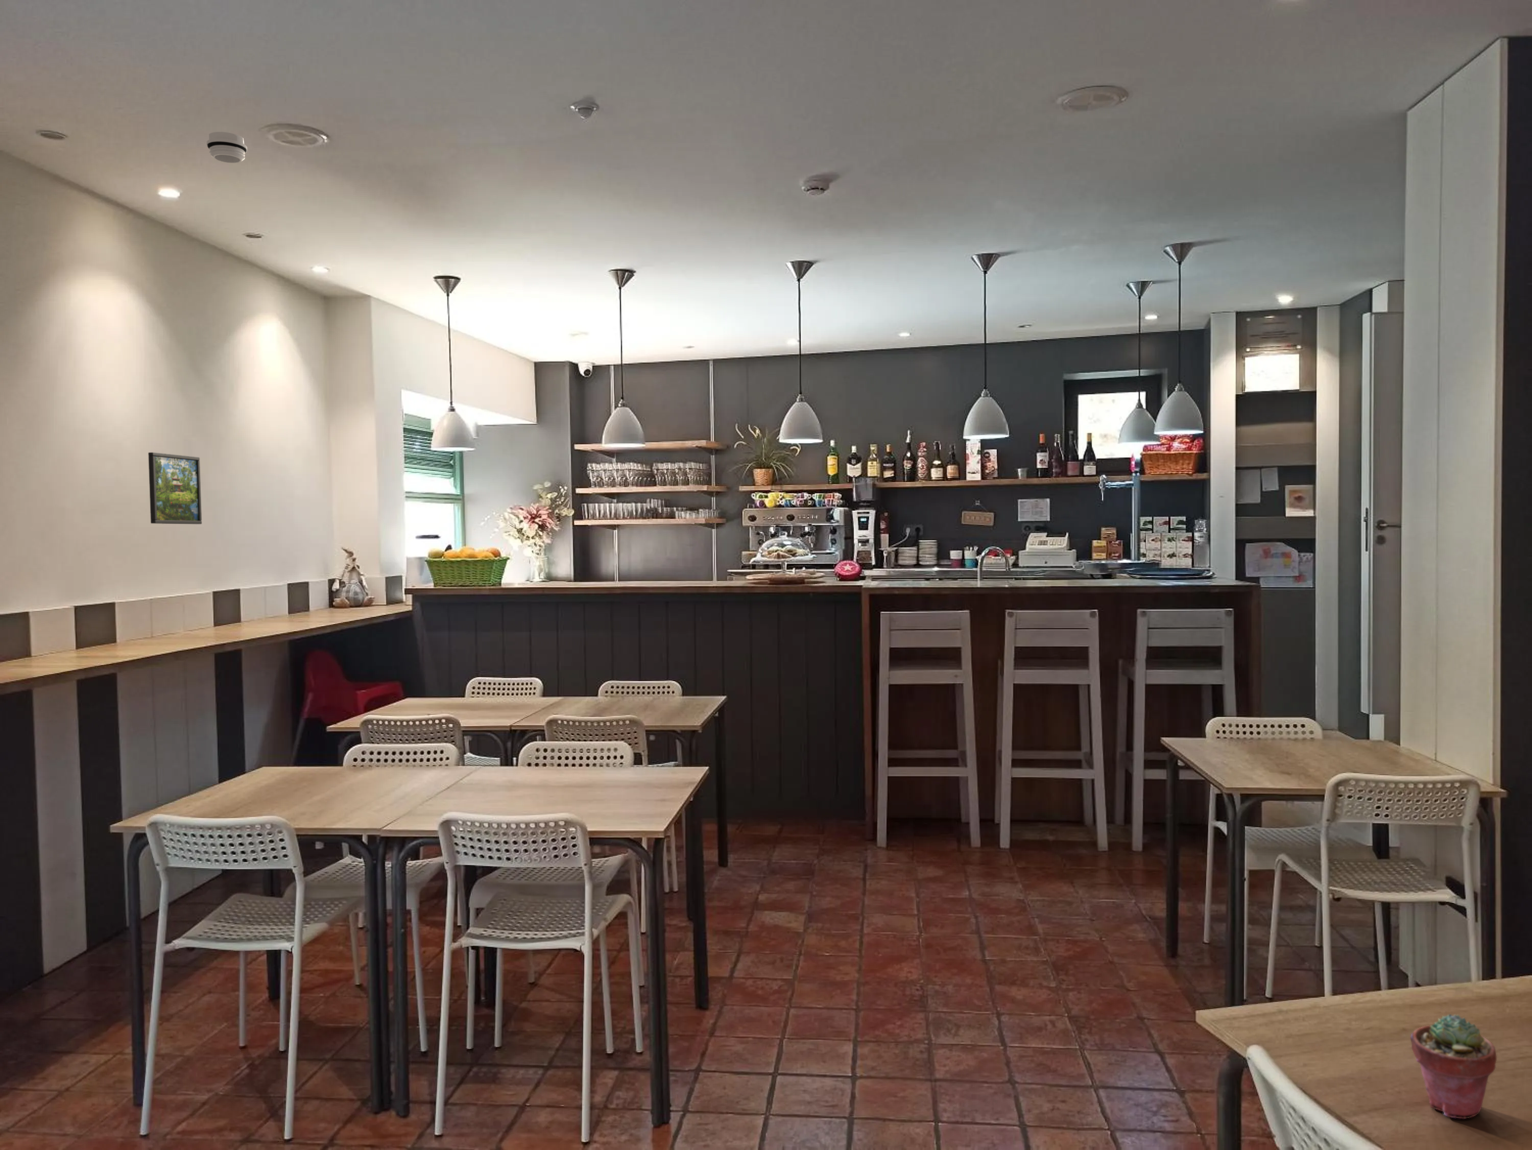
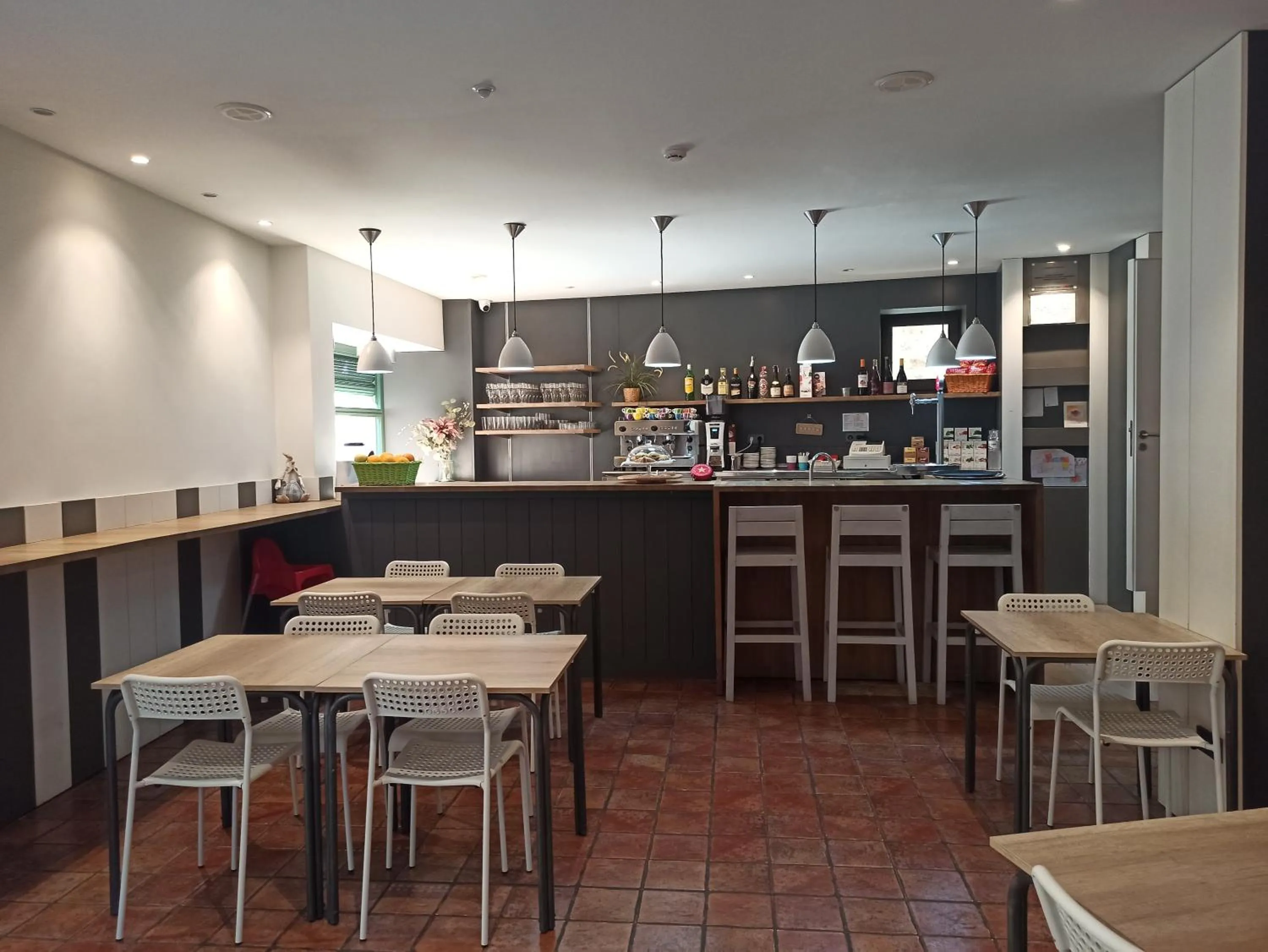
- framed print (175, 489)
- smoke detector (227, 149)
- potted succulent (1453, 1061)
